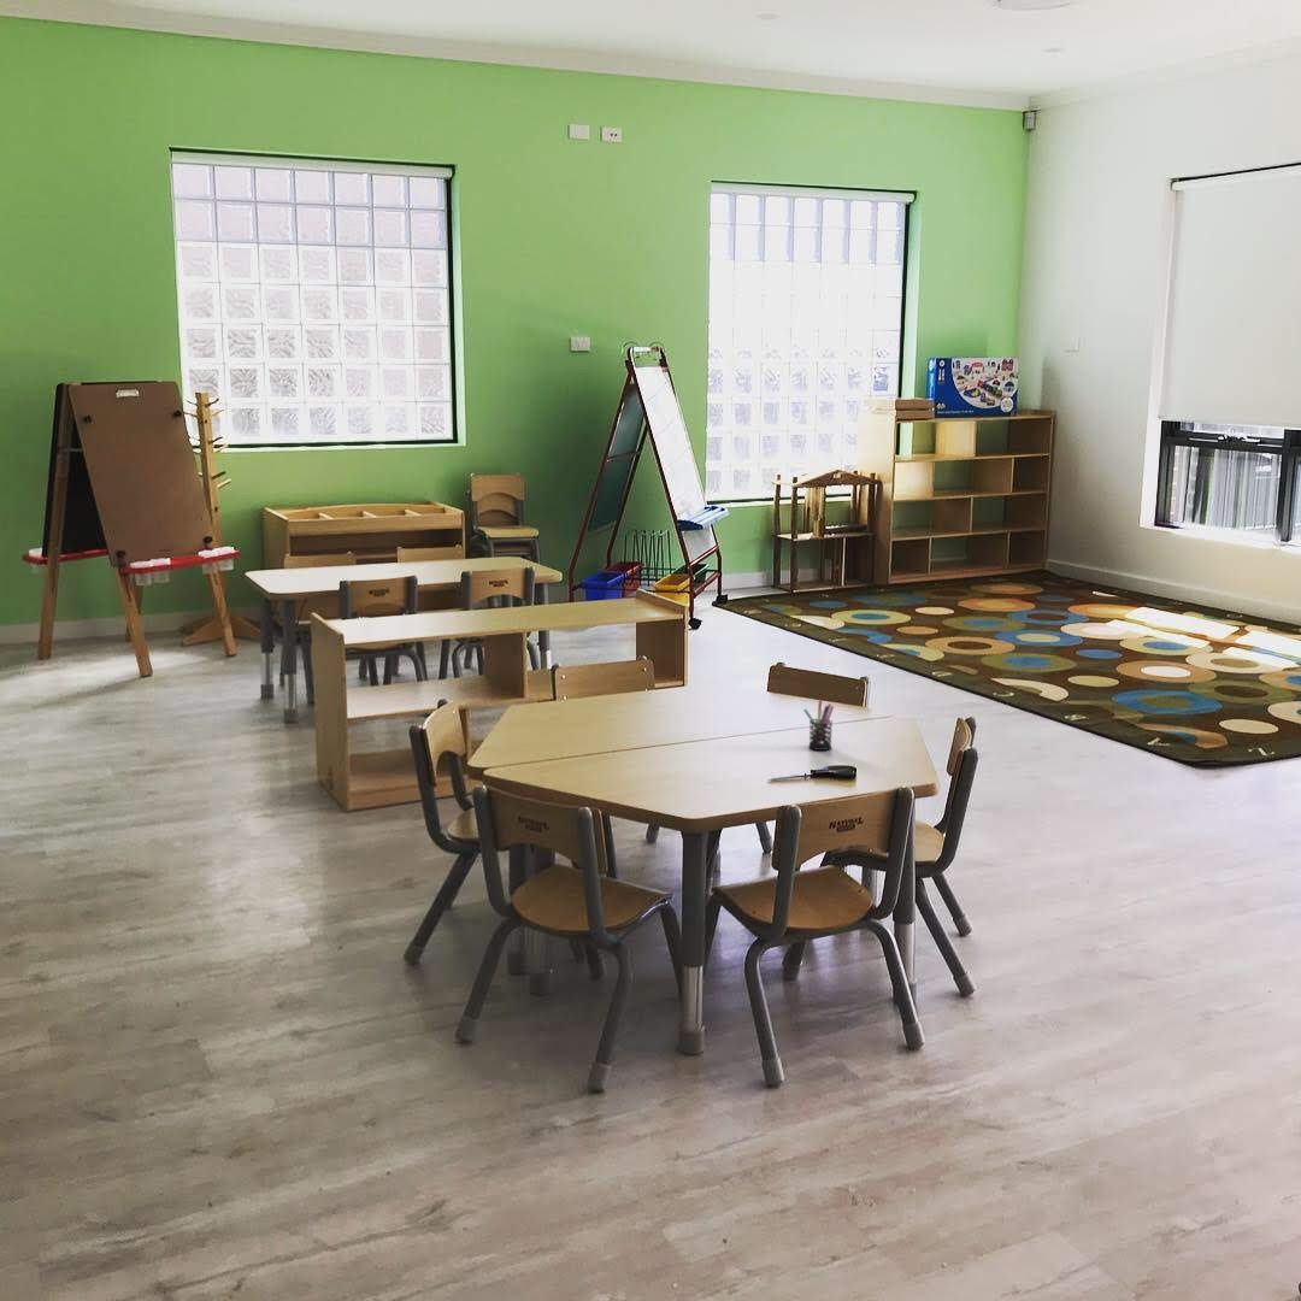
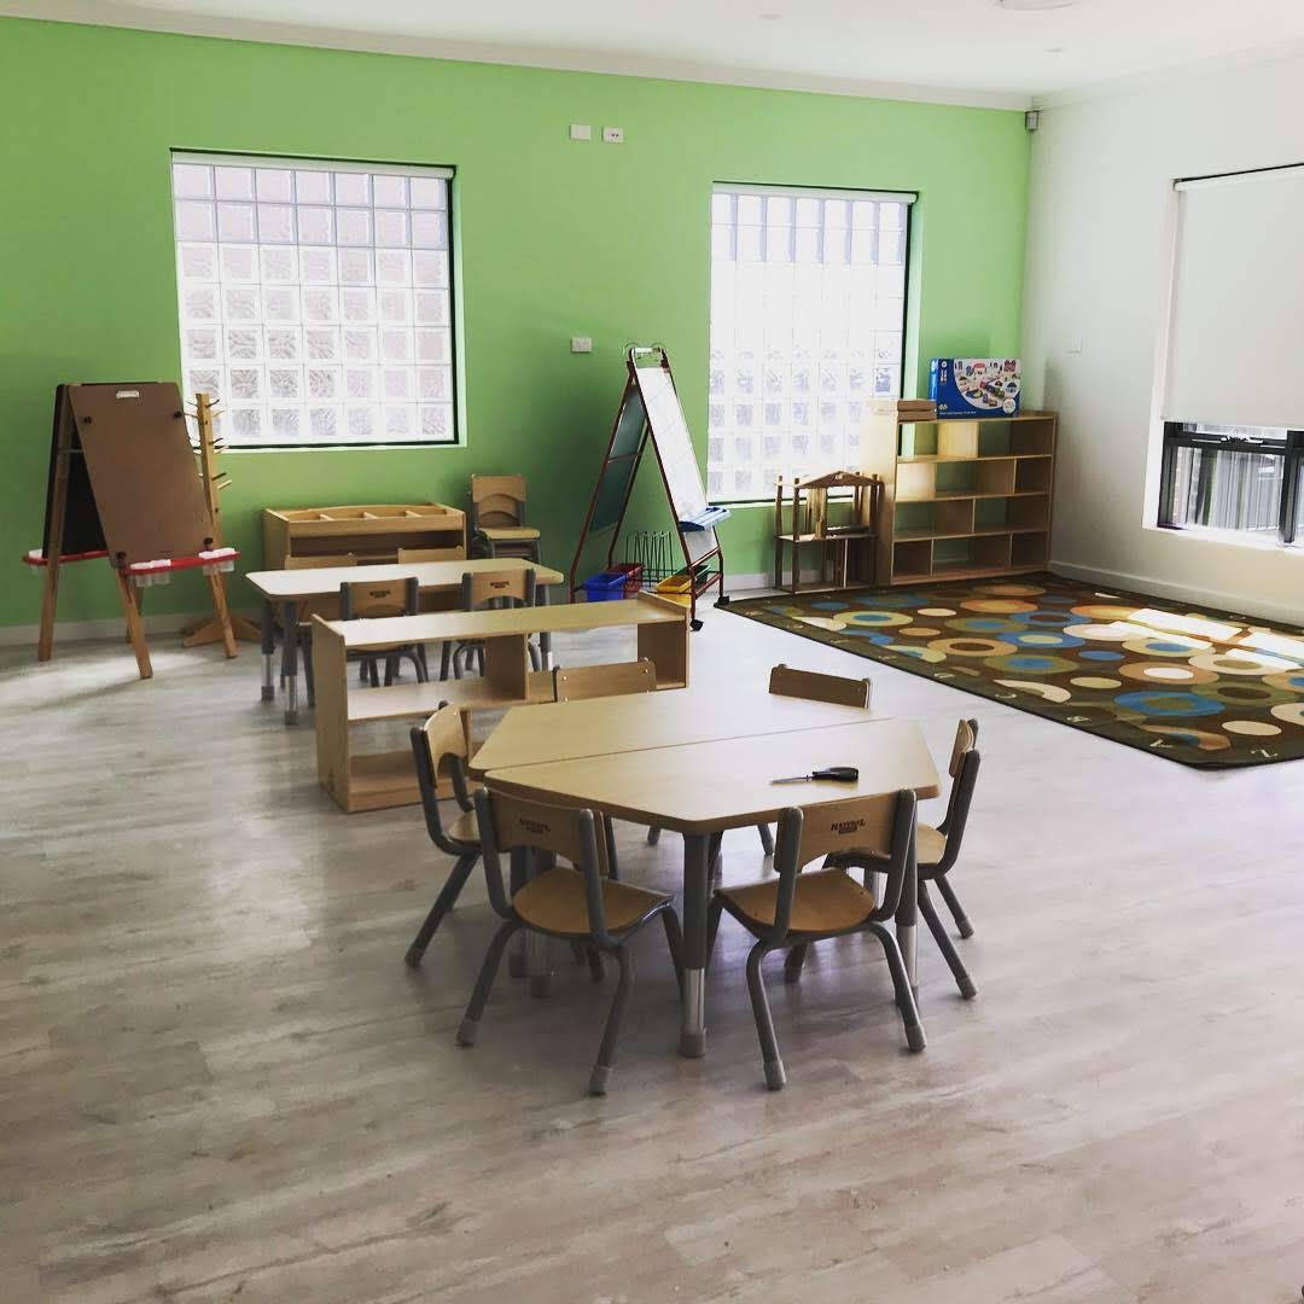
- pen holder (818, 724)
